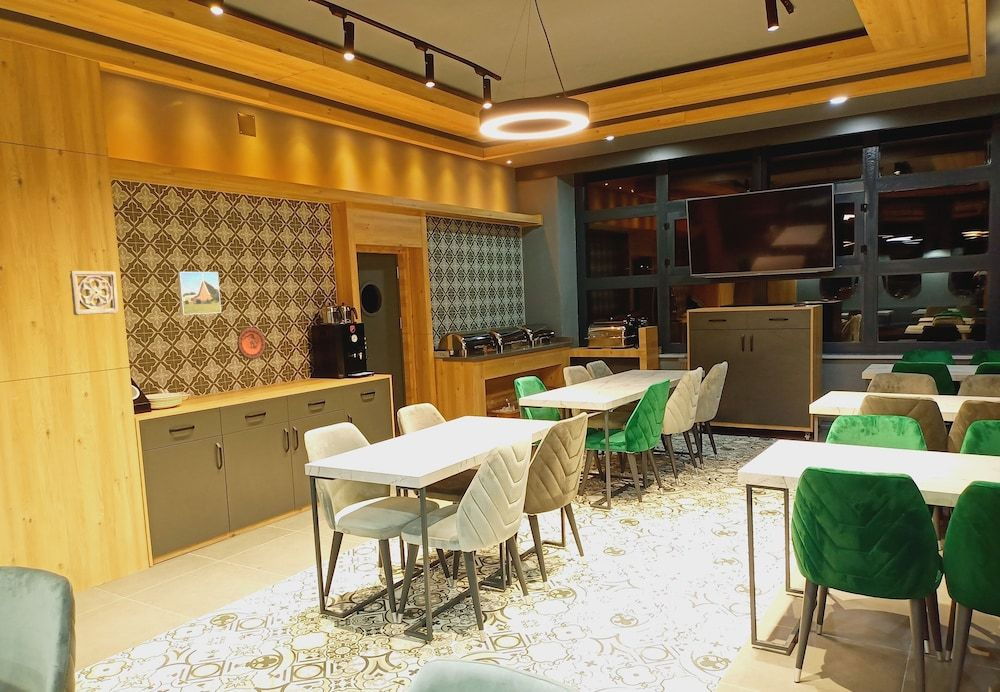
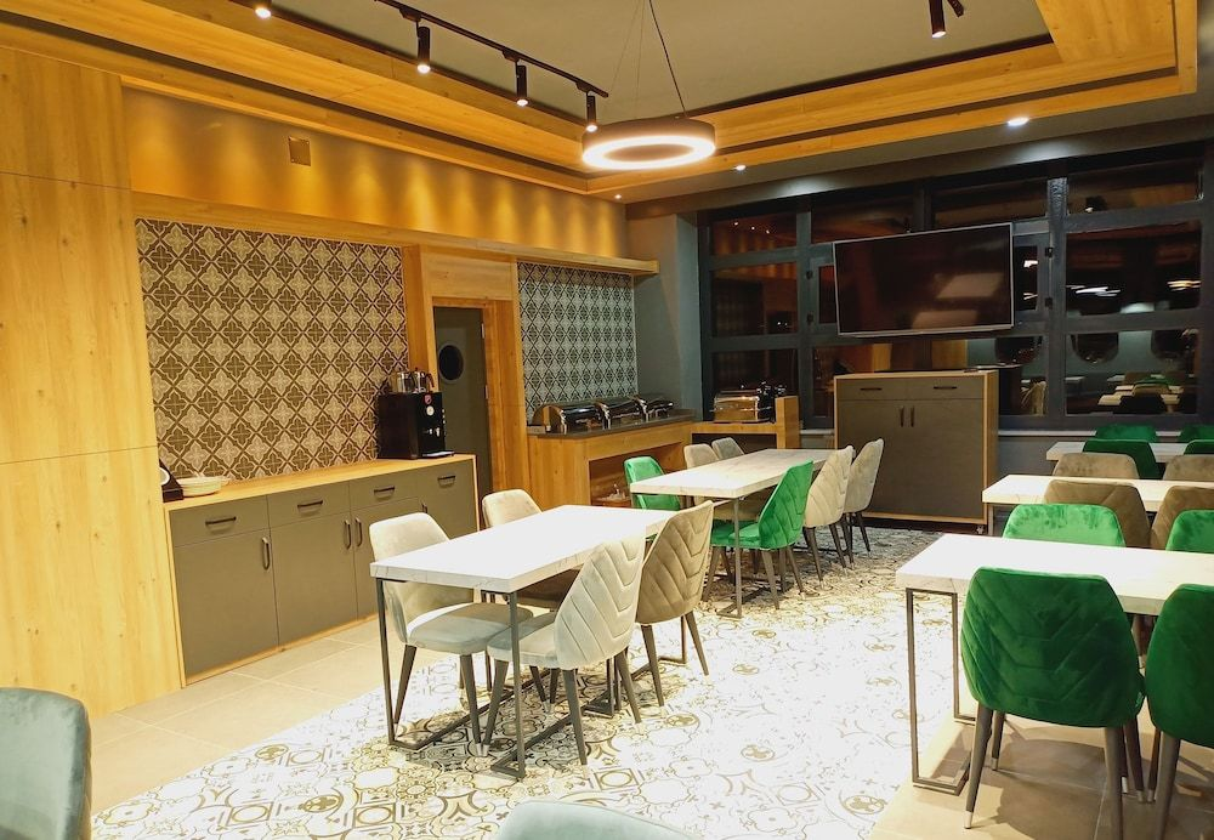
- wall ornament (94, 292)
- decorative plate (251, 343)
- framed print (199, 292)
